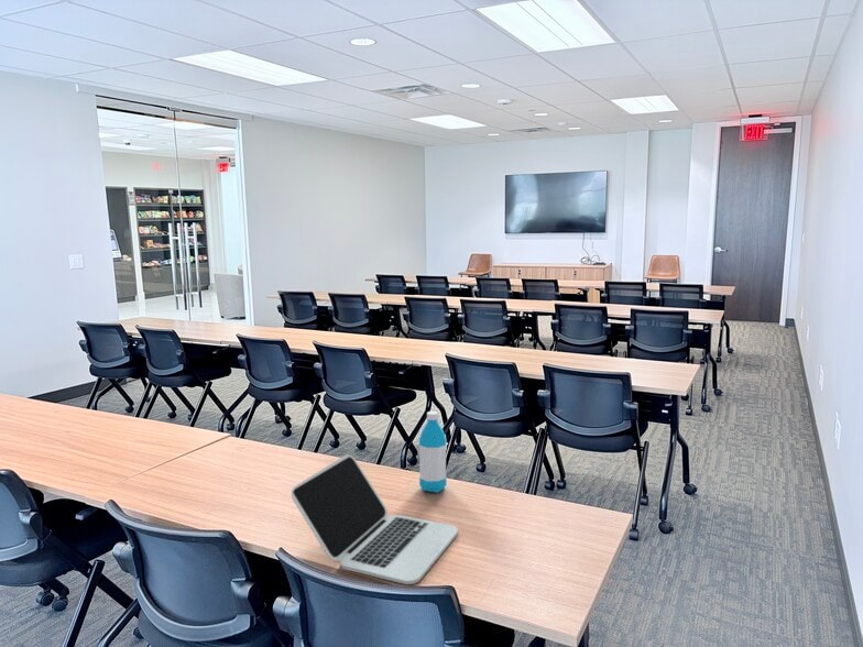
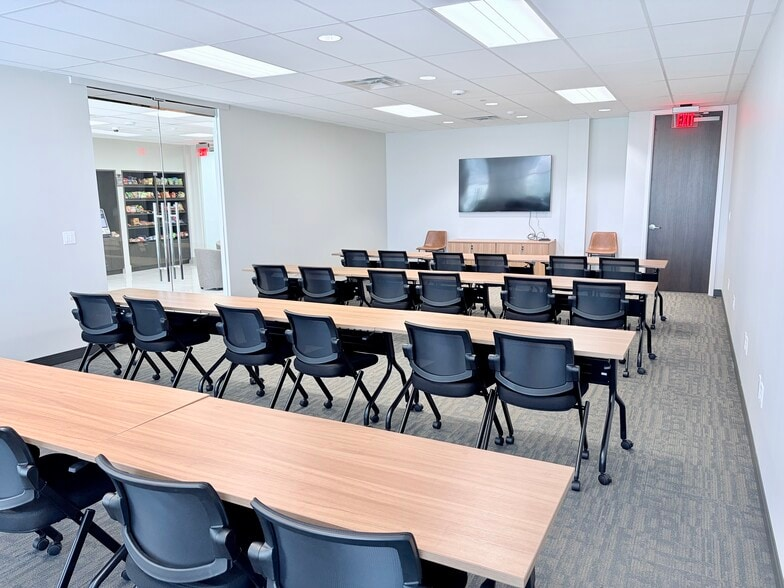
- laptop (378, 511)
- water bottle (433, 450)
